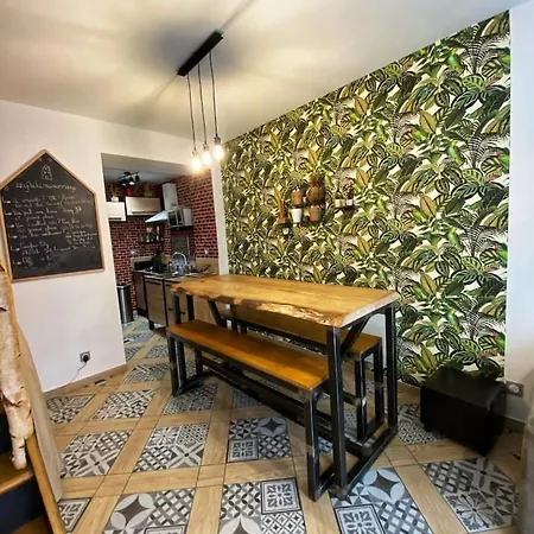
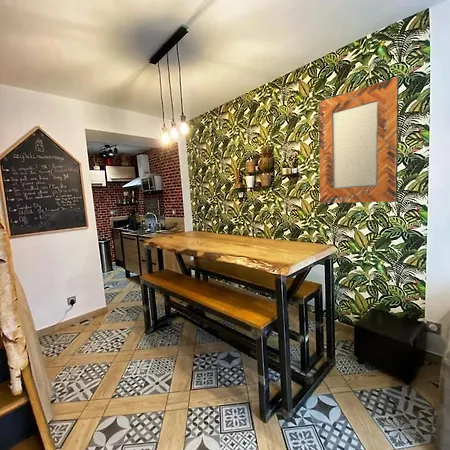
+ home mirror (354, 148)
